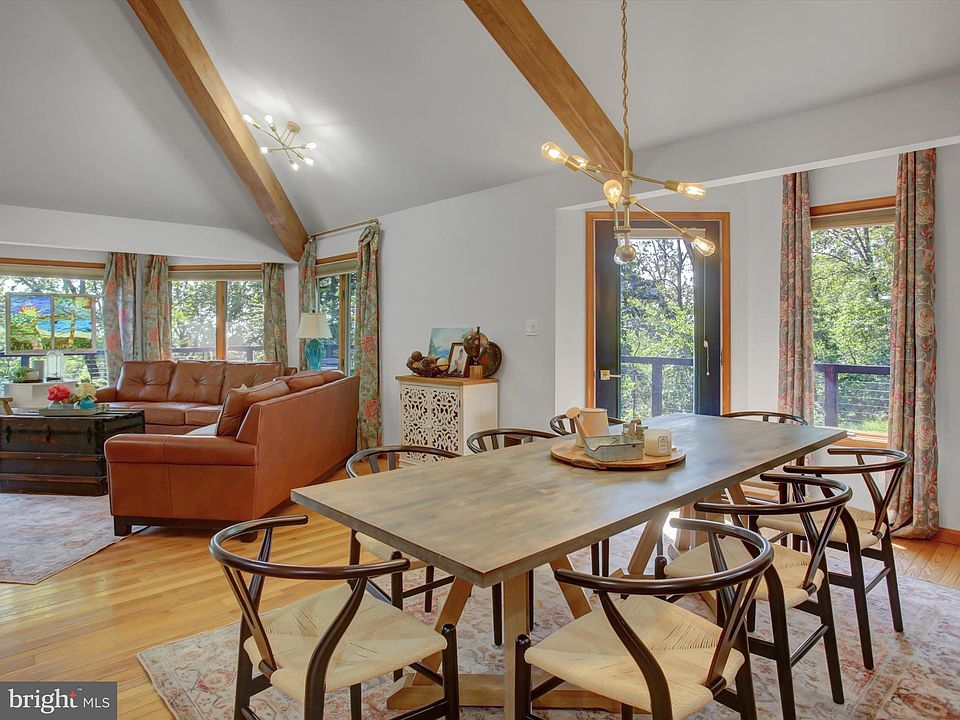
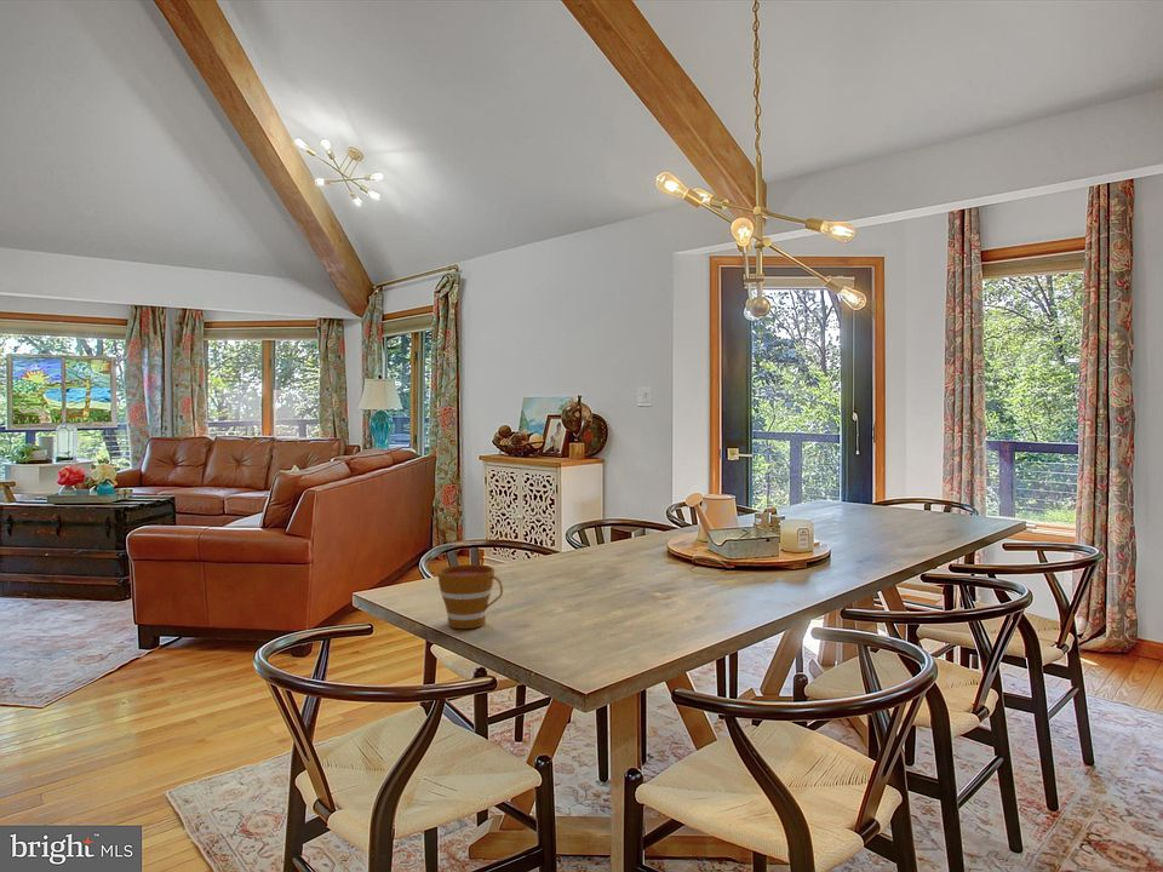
+ cup (471, 596)
